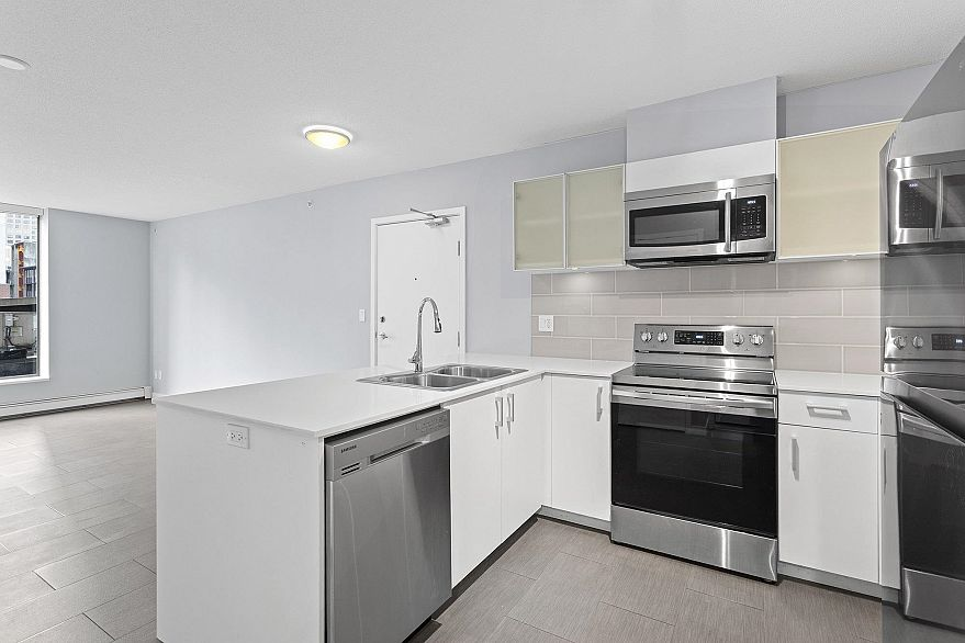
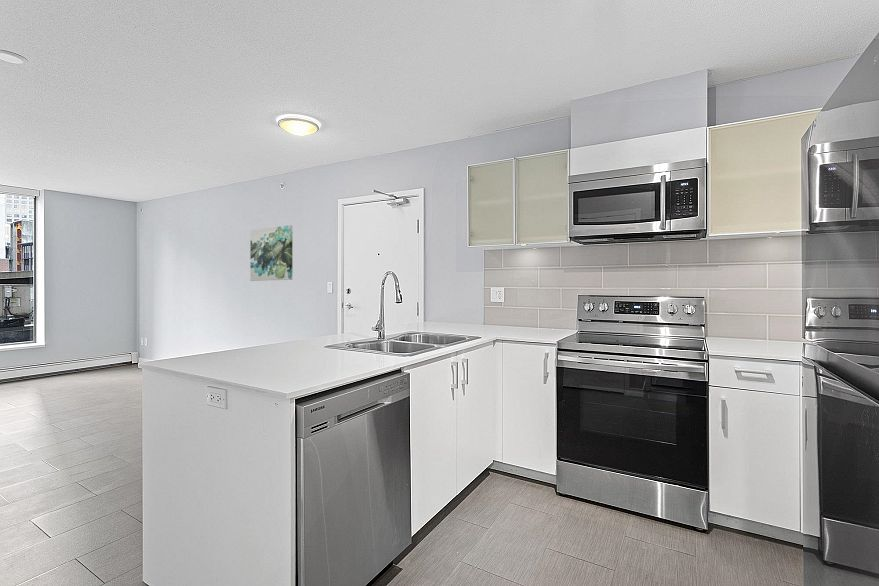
+ wall art (270, 254)
